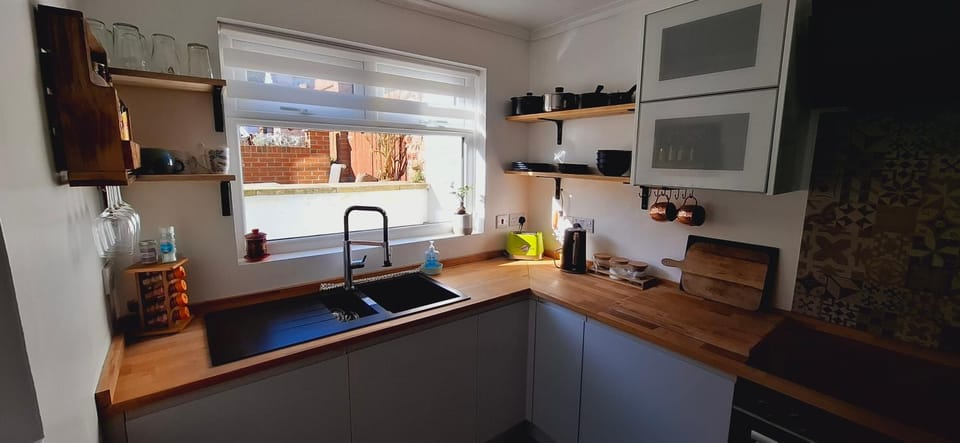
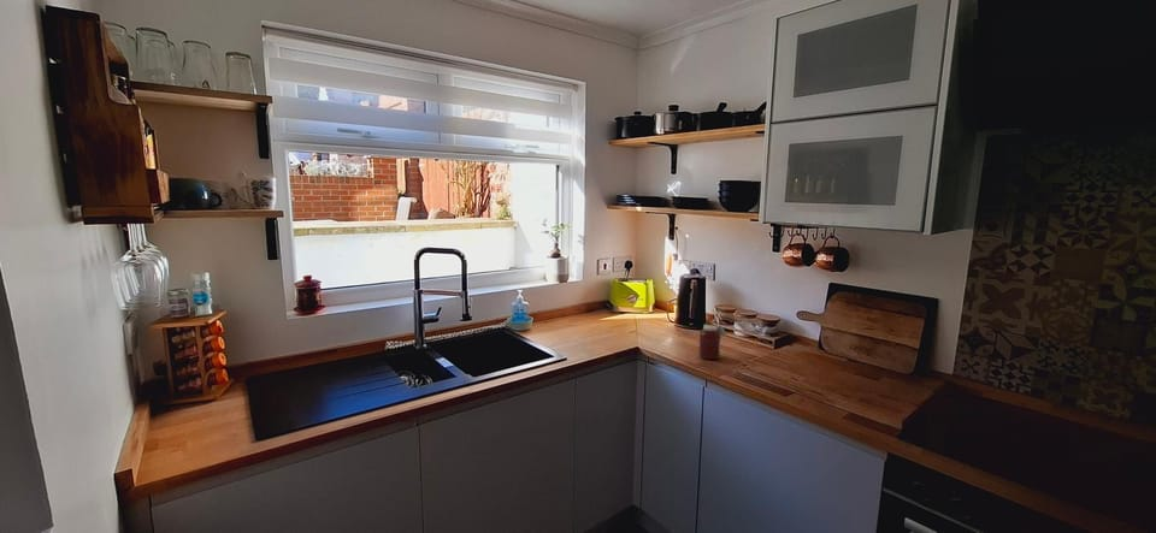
+ jar (712, 340)
